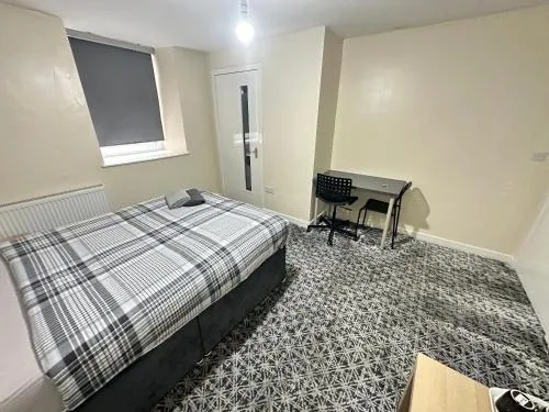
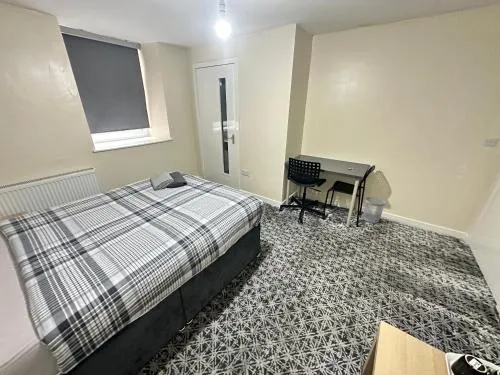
+ wastebasket (373, 210)
